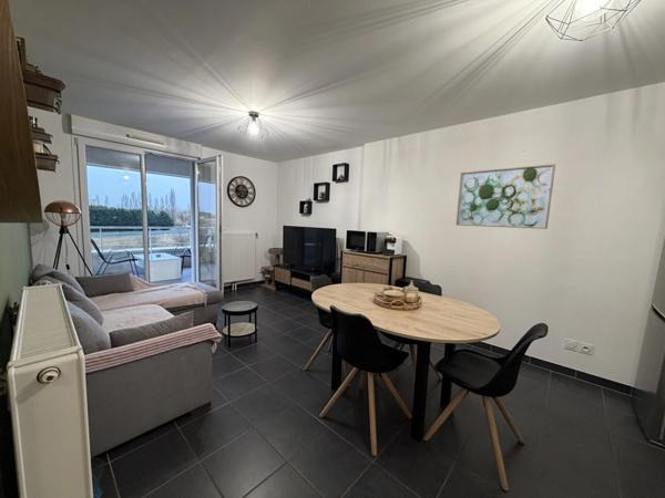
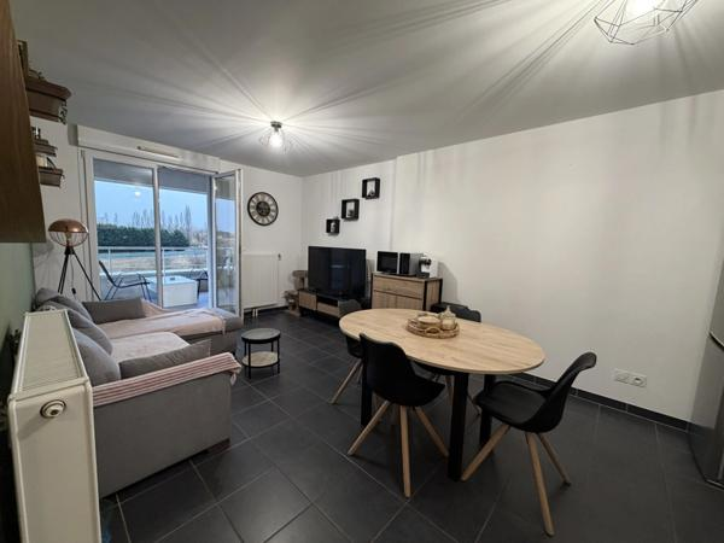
- wall art (500, 198)
